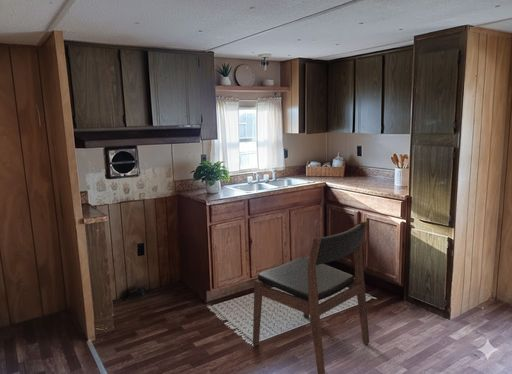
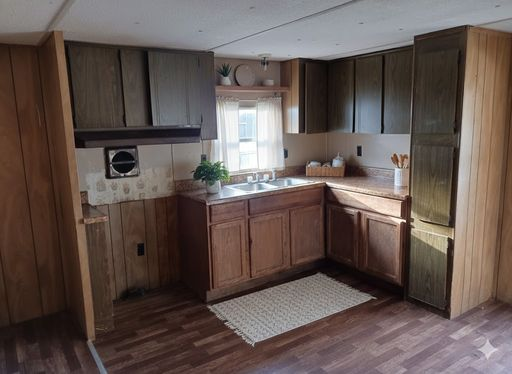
- dining chair (309, 284)
